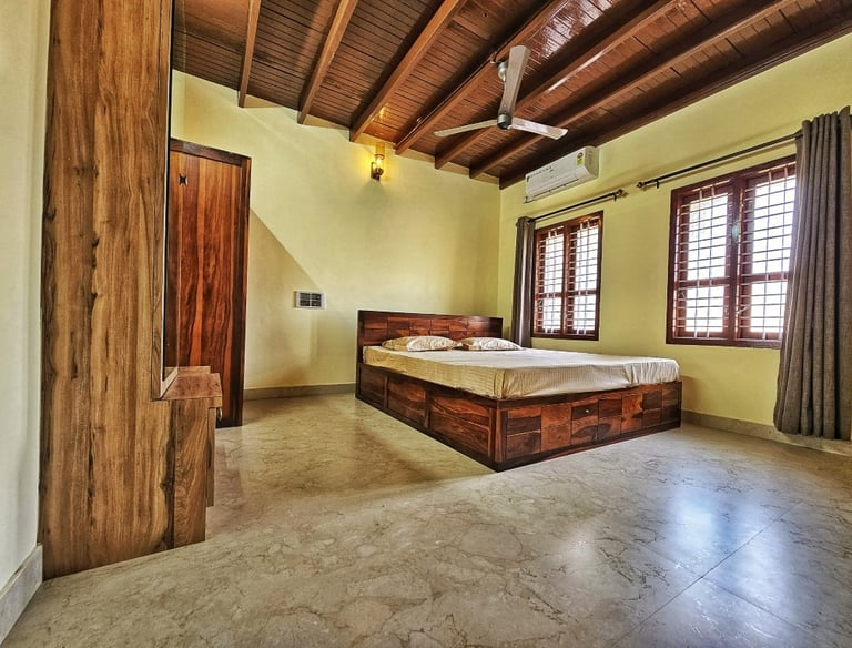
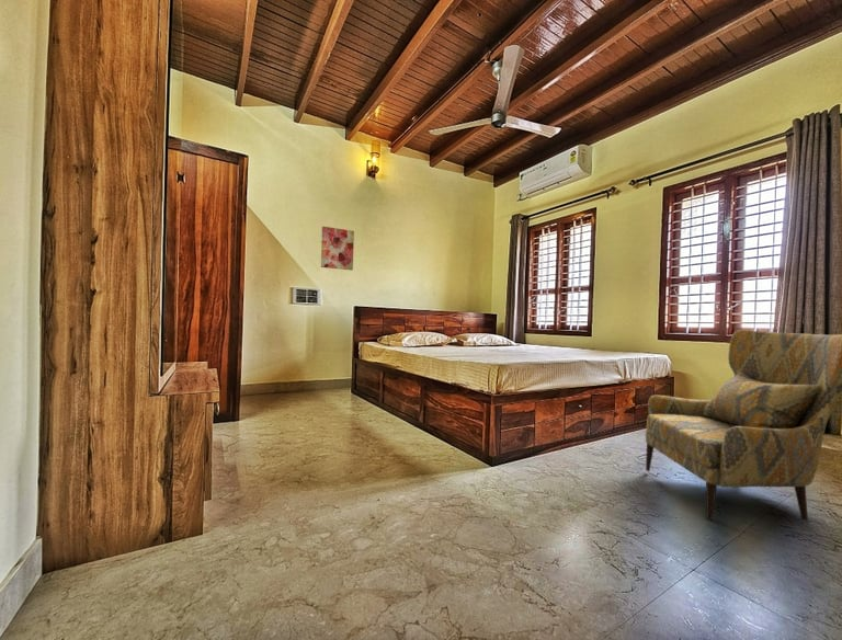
+ wall art (338, 249)
+ armchair (737, 413)
